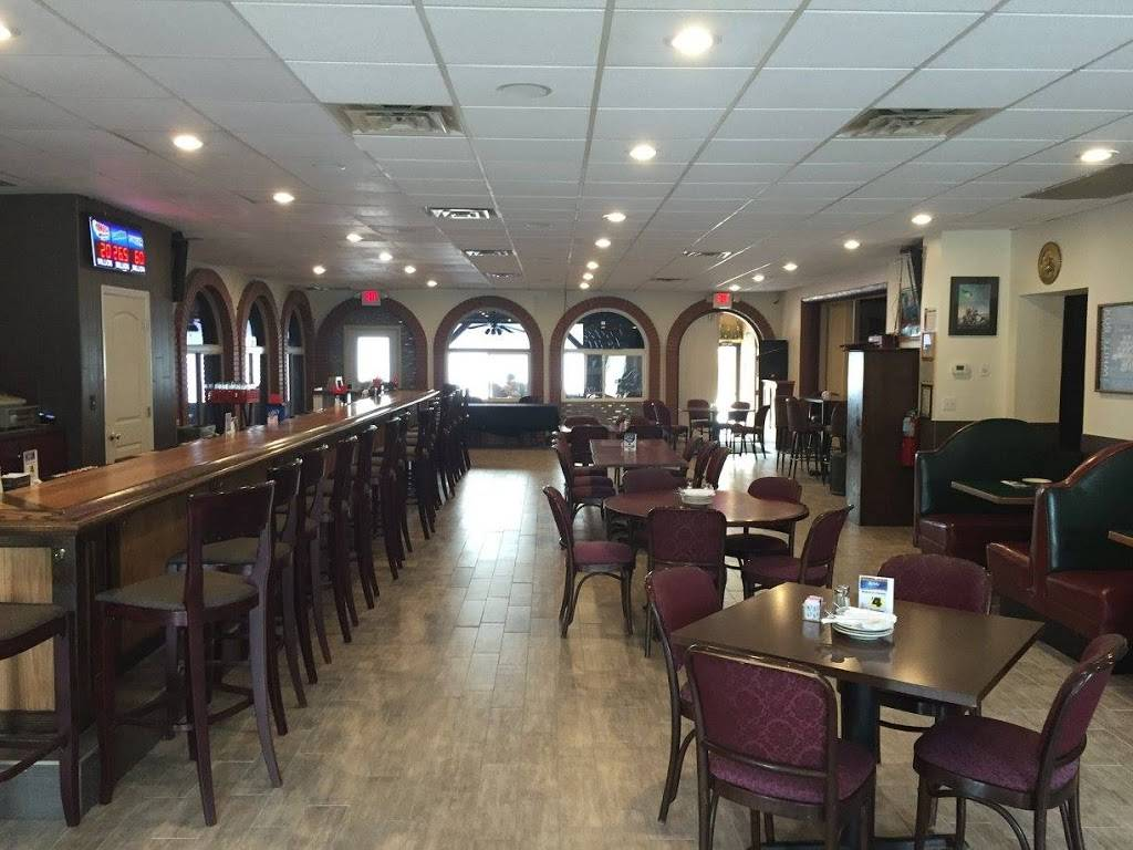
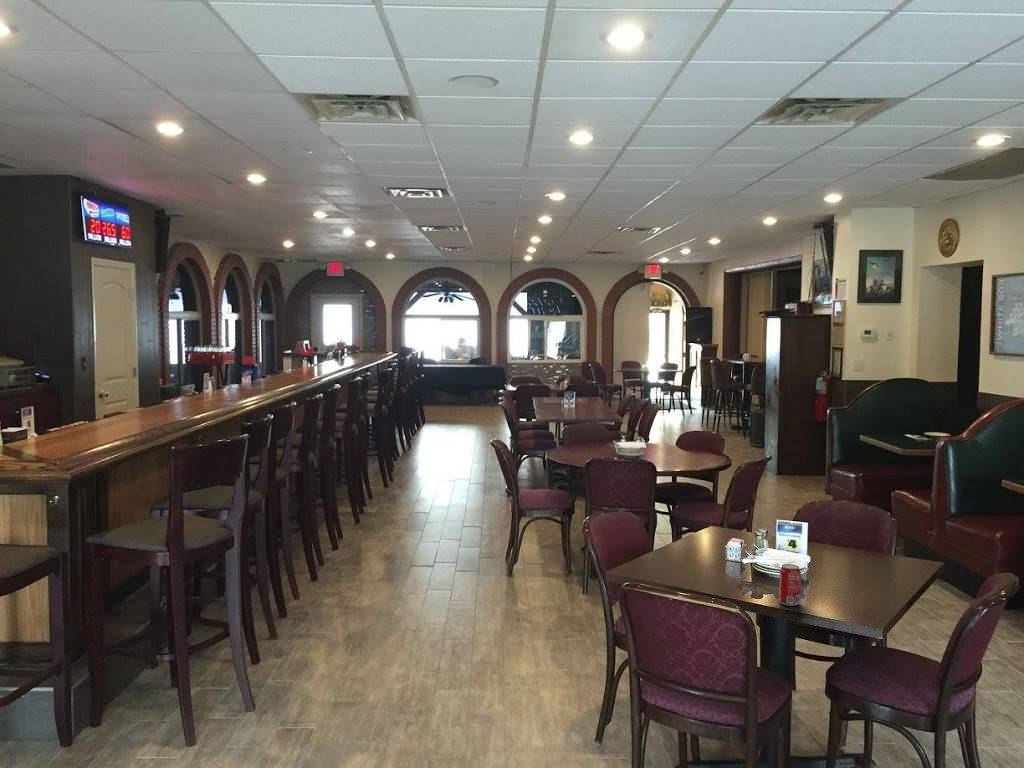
+ beverage can (789, 584)
